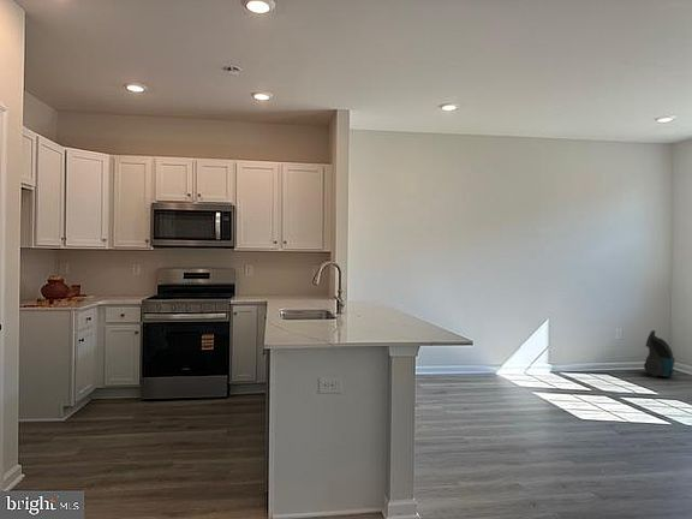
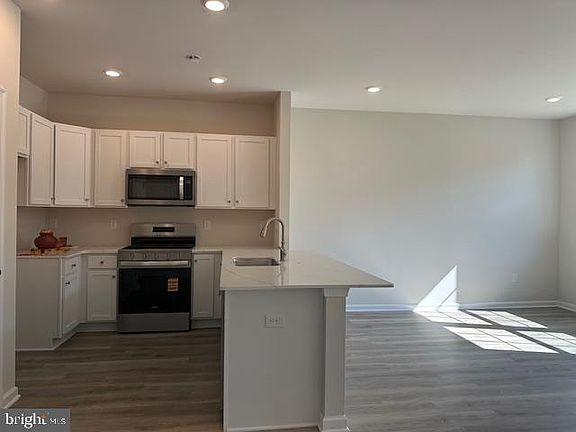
- vacuum cleaner (658, 353)
